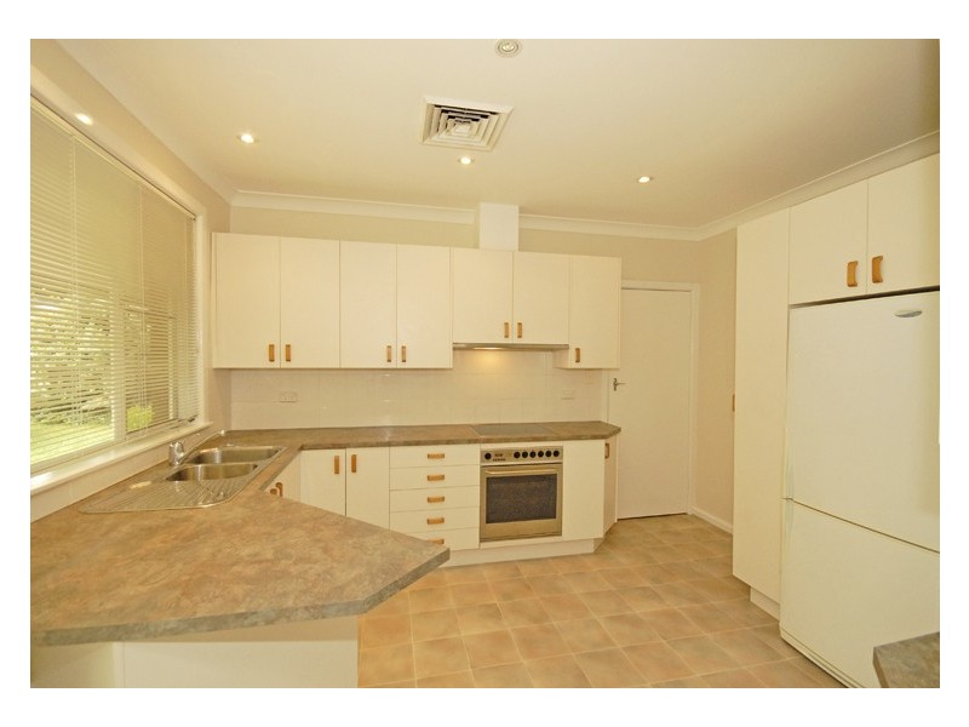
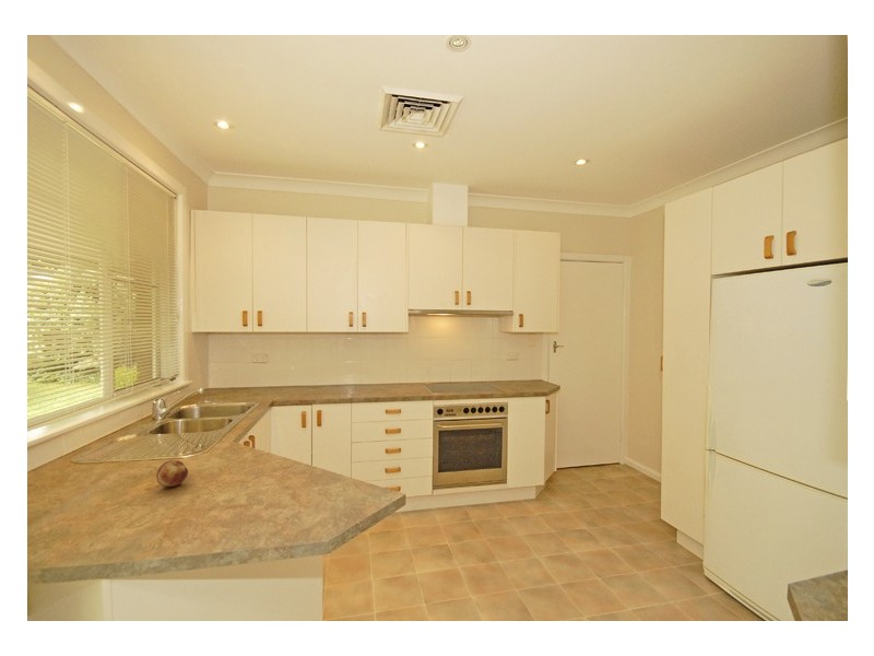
+ fruit (172, 473)
